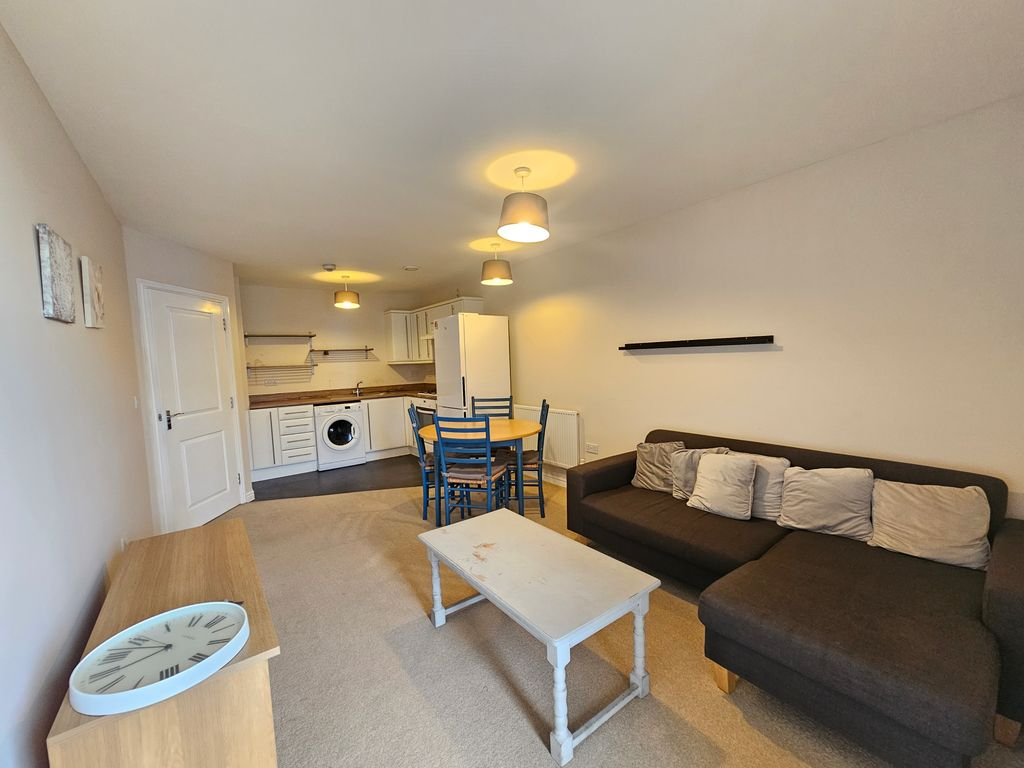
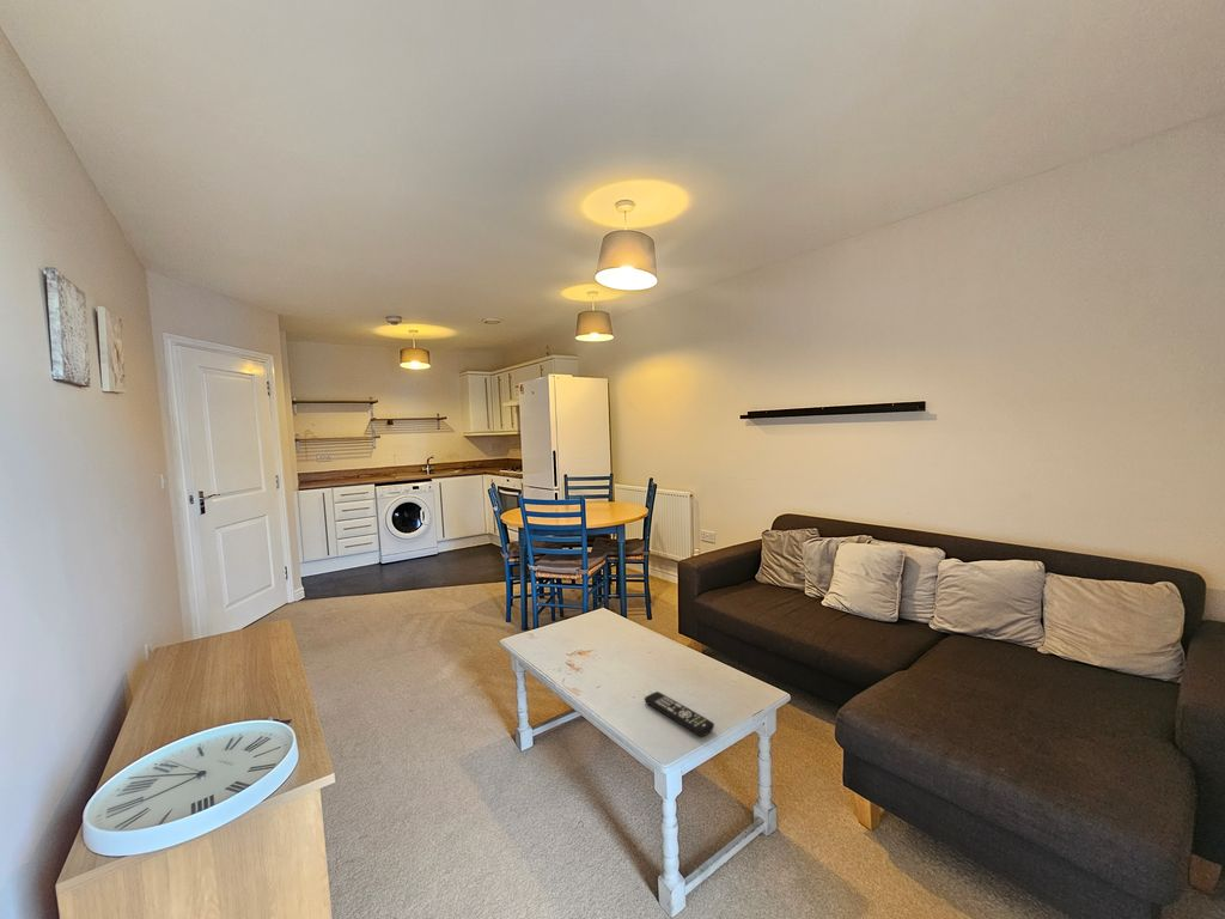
+ remote control (677, 712)
